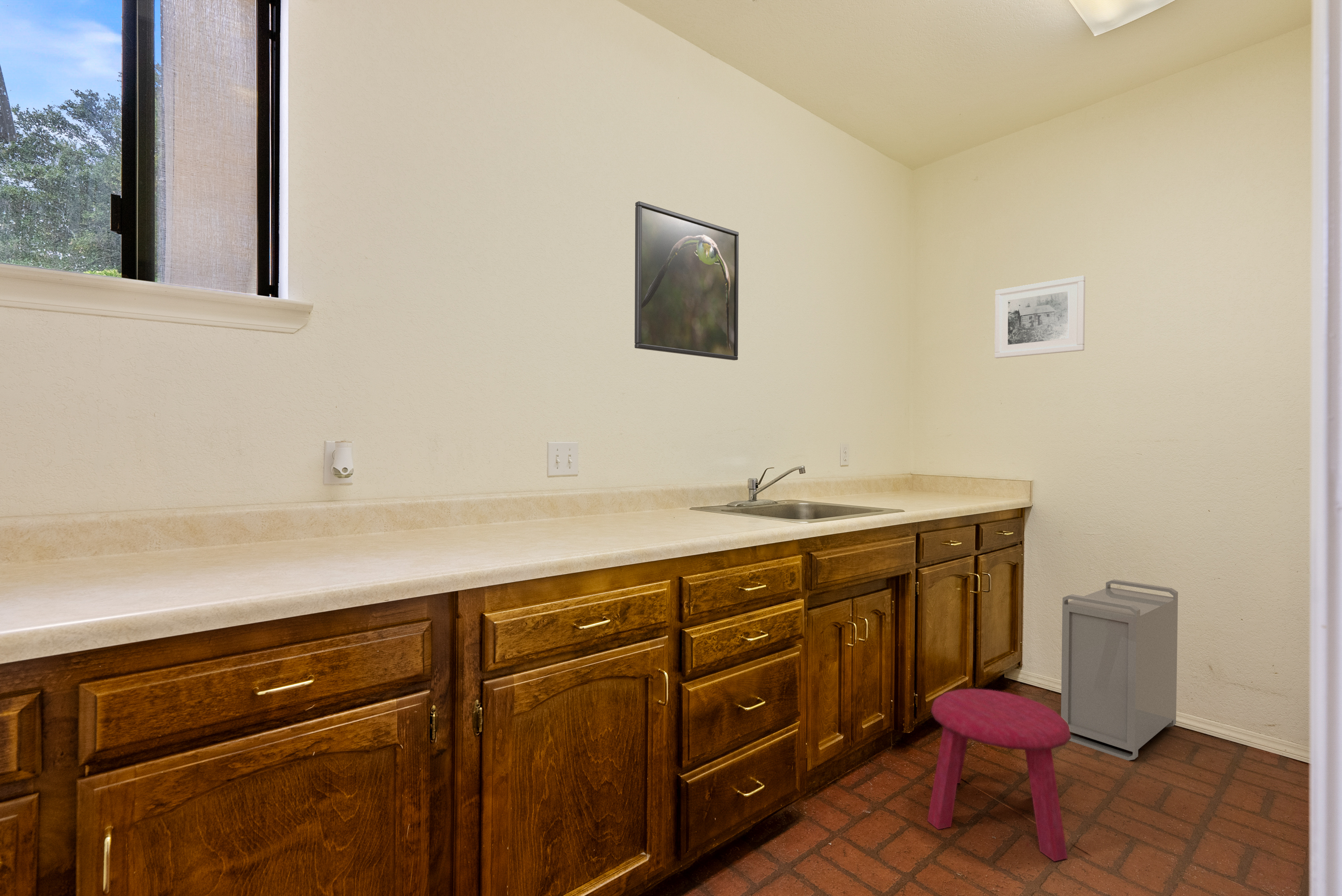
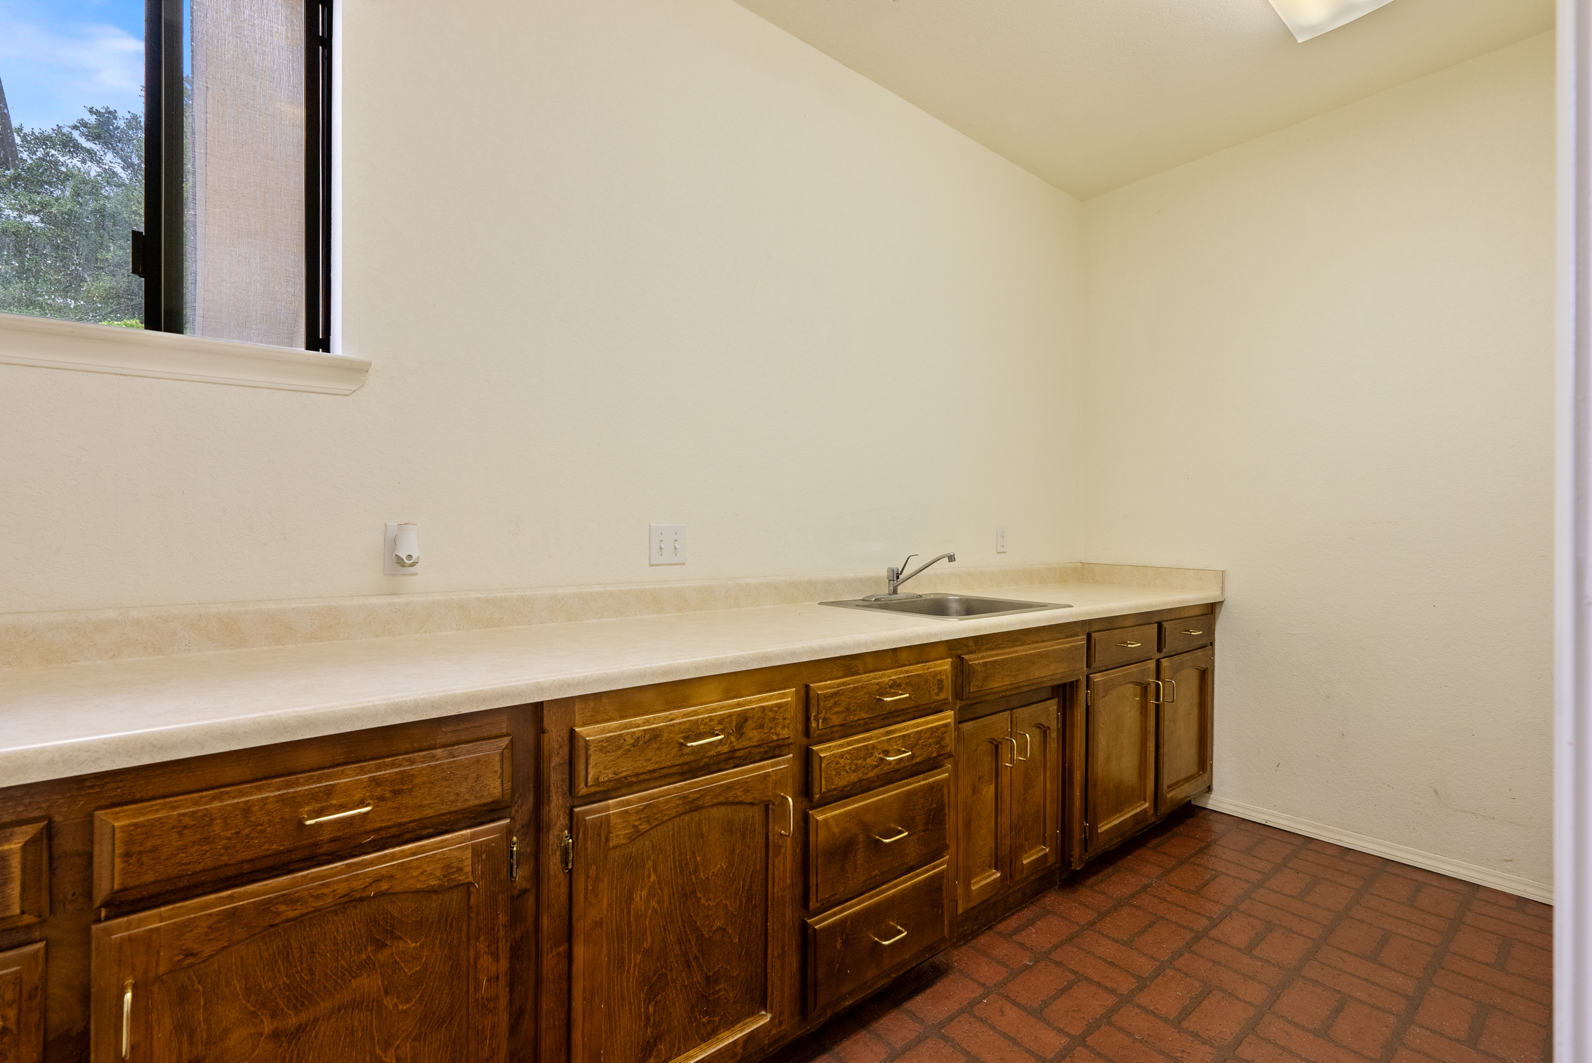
- stool (999, 747)
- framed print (690, 286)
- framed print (1038, 319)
- storage bin (1121, 662)
